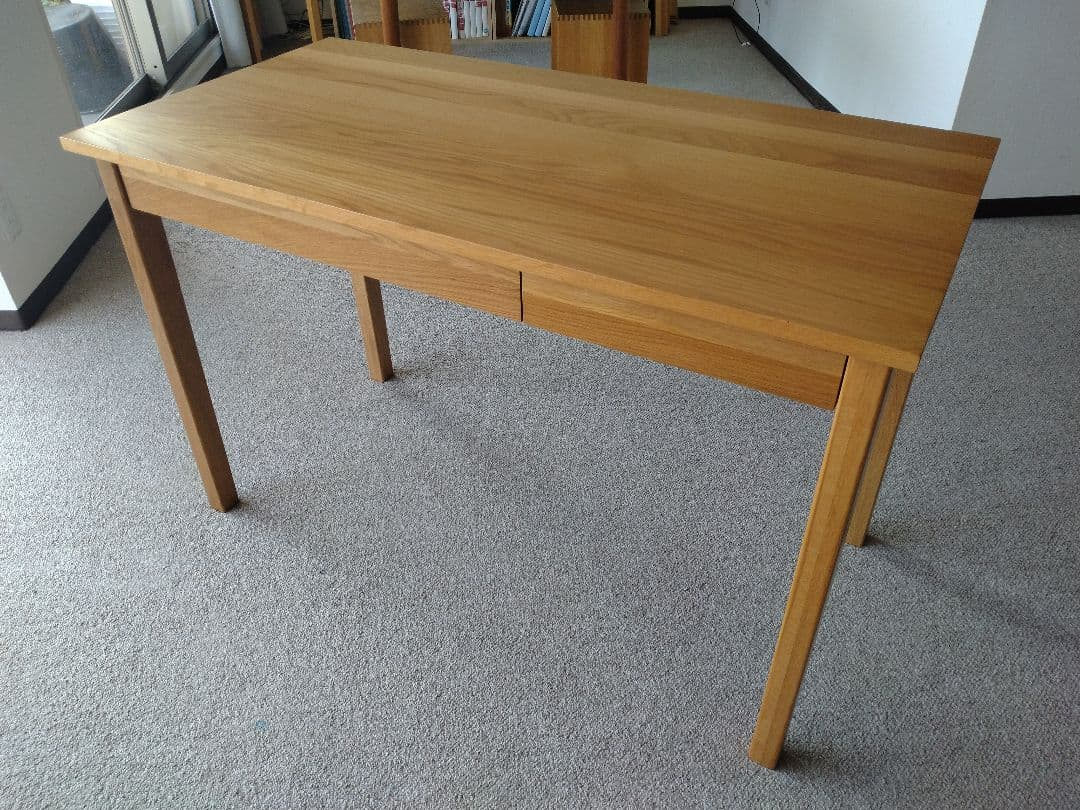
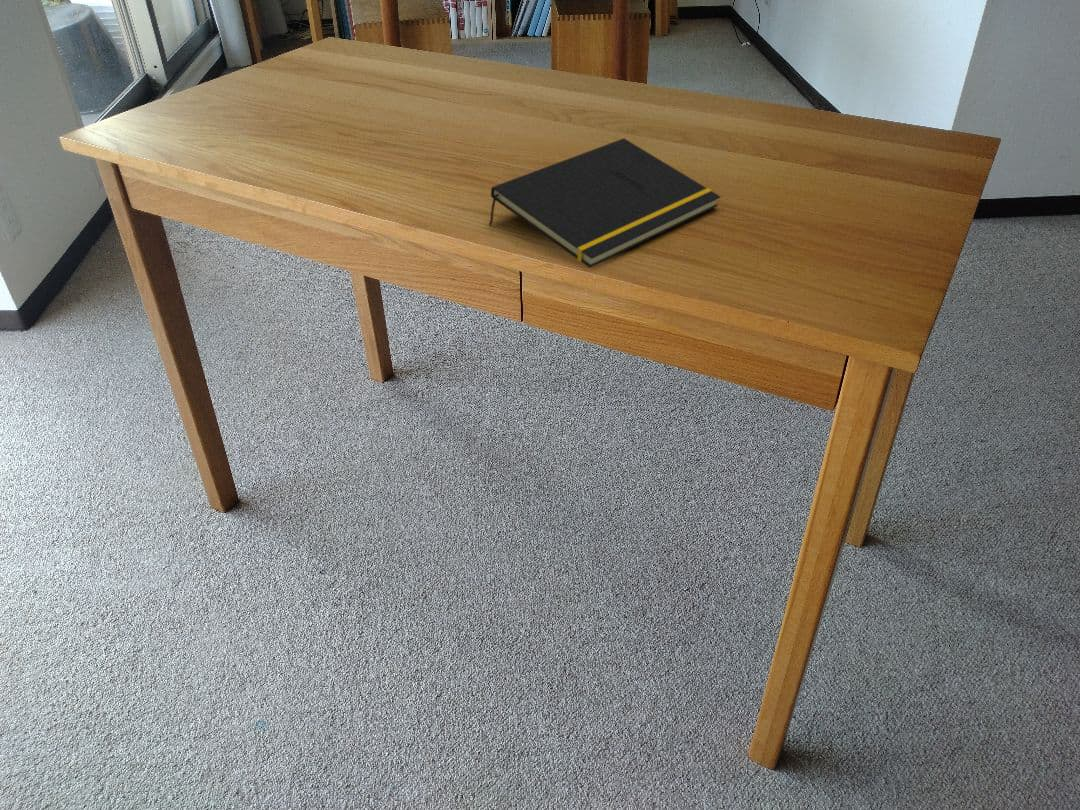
+ notepad (608, 196)
